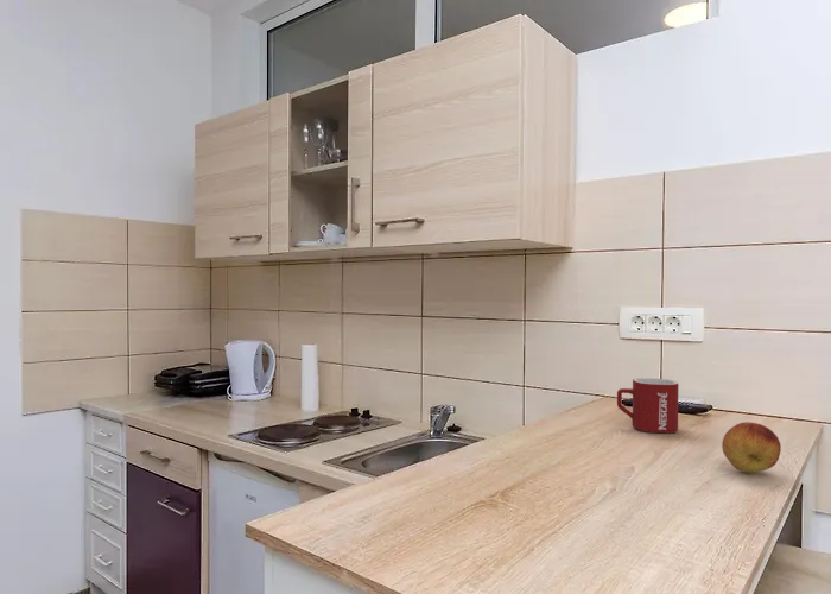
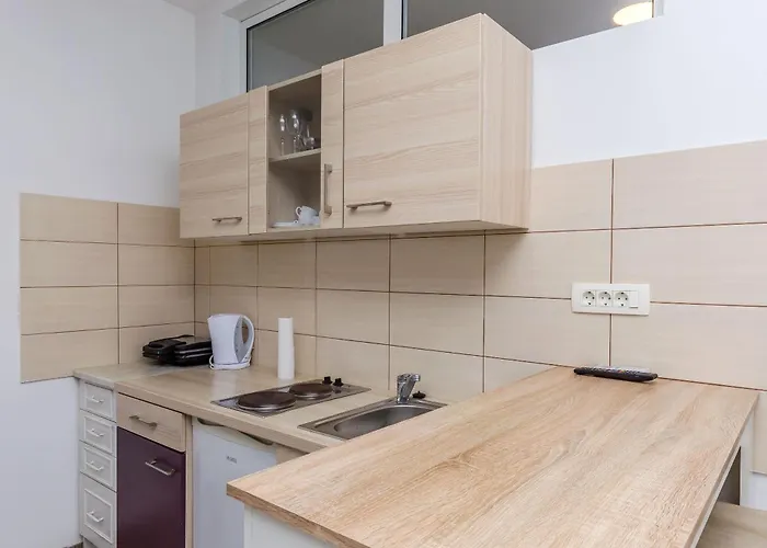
- fruit (749, 447)
- mug (646, 404)
